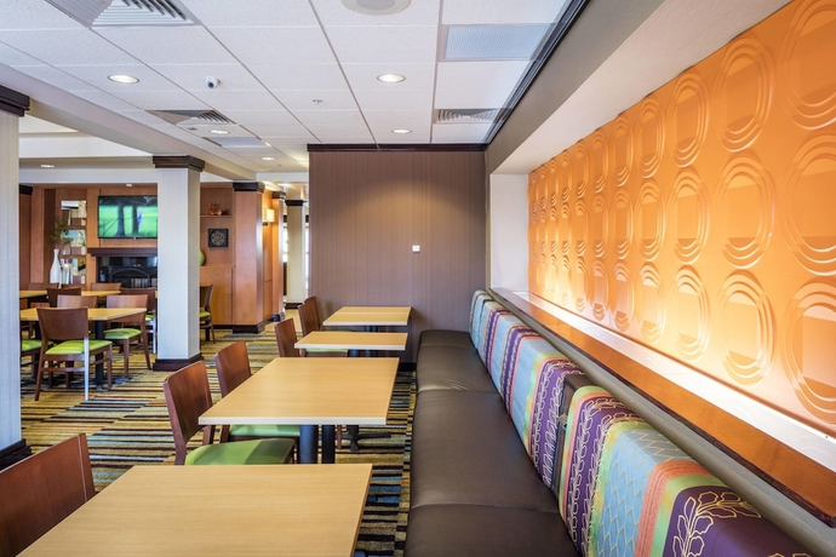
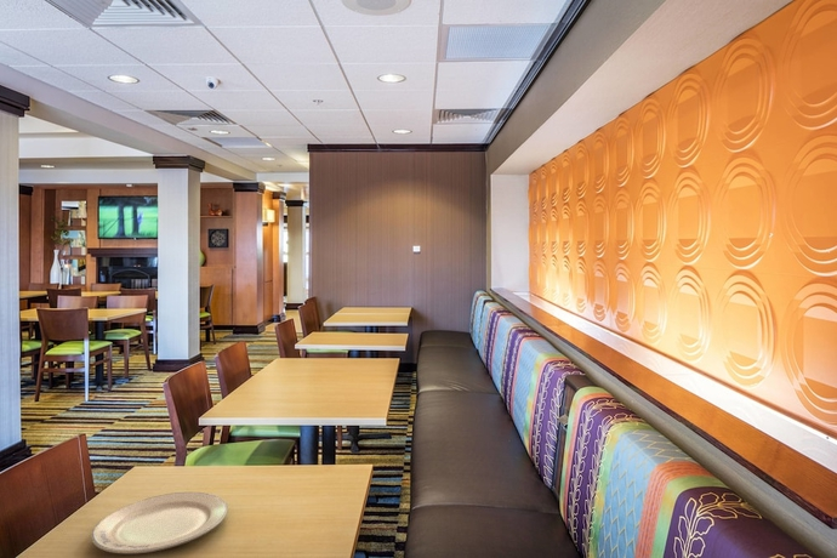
+ chinaware (163, 523)
